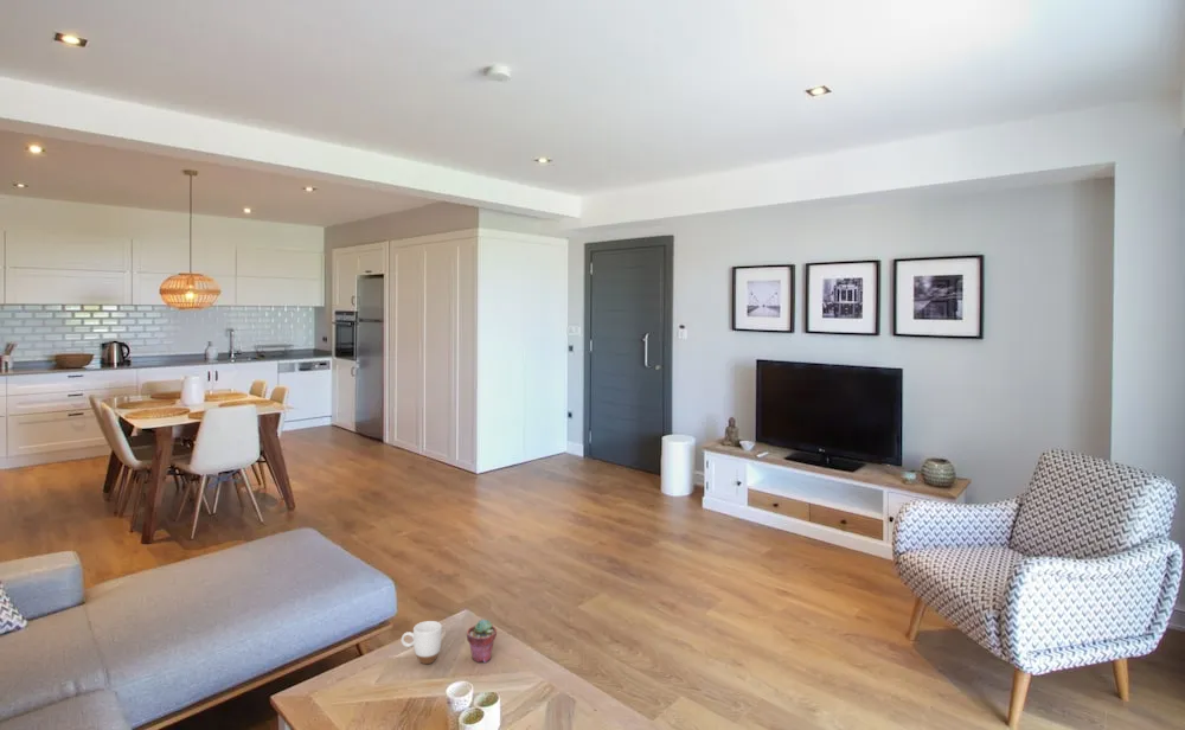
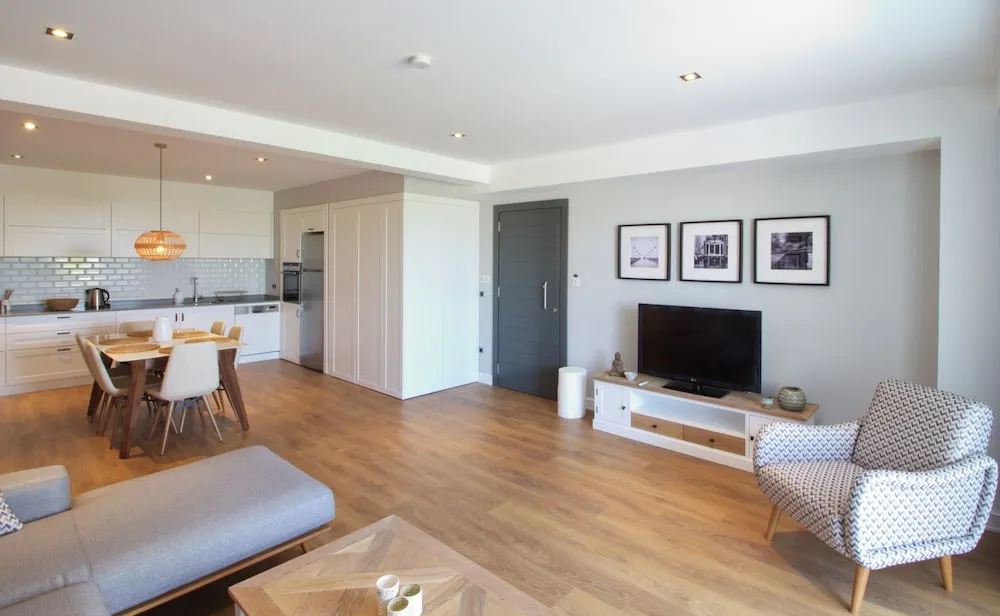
- potted succulent (481, 638)
- mug (421, 643)
